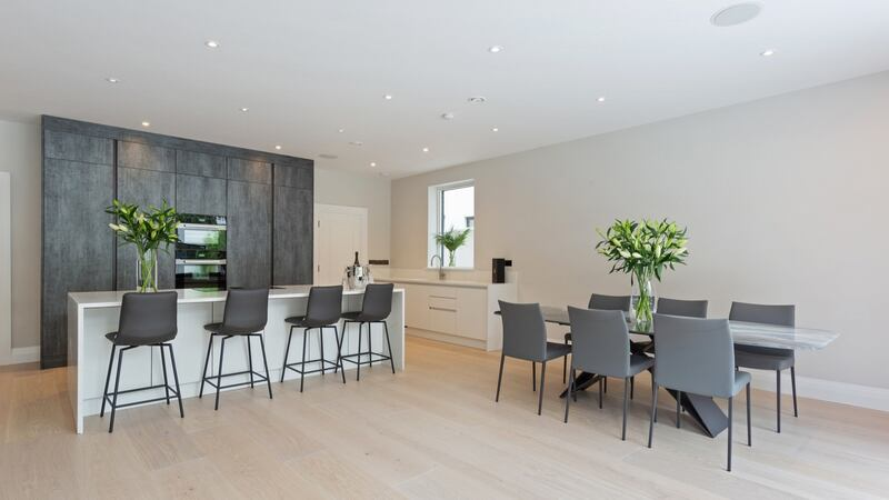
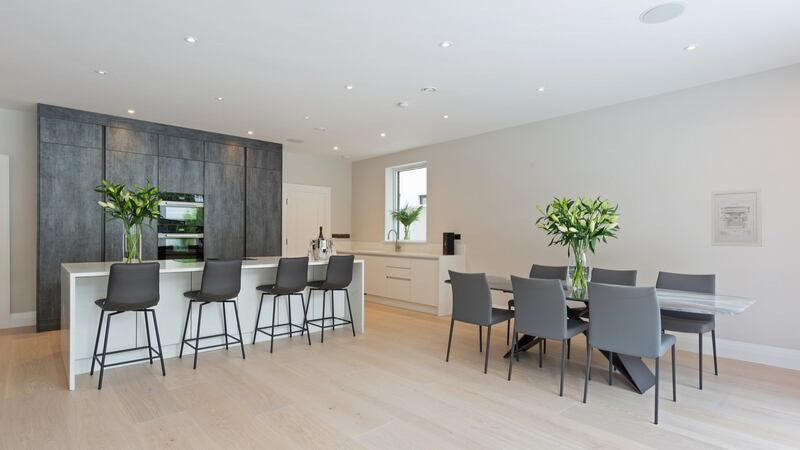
+ wall art (735, 218)
